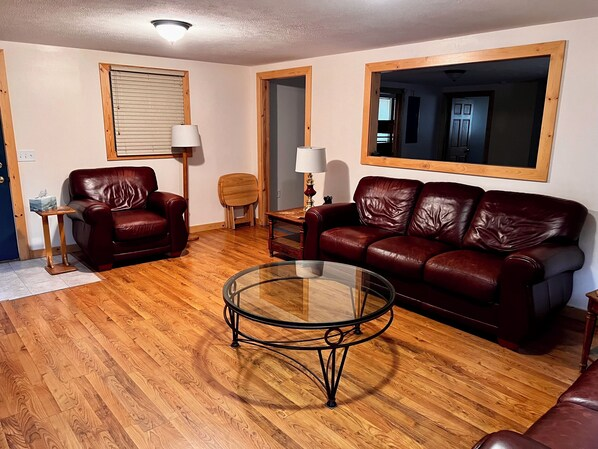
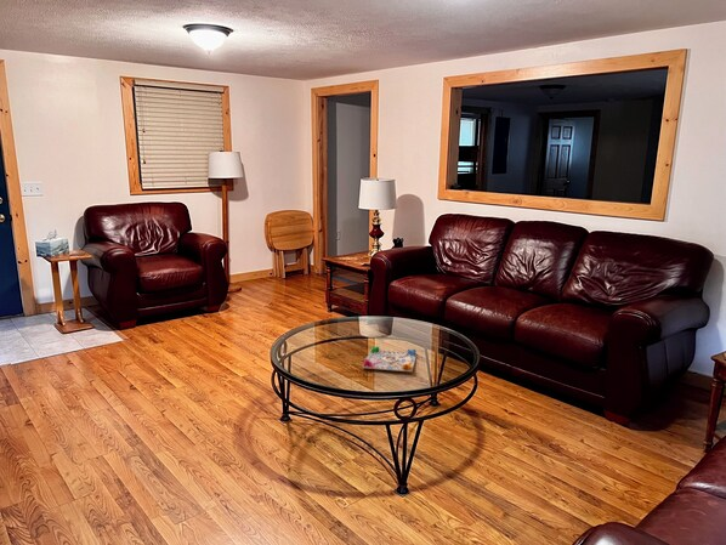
+ board game (390, 357)
